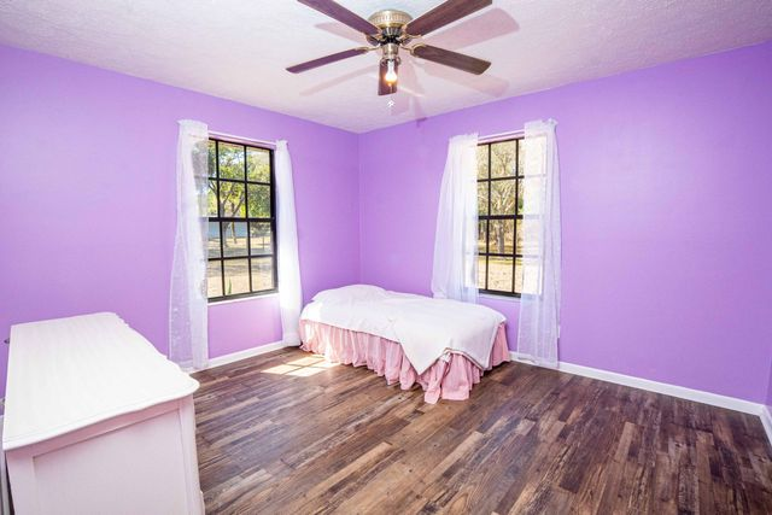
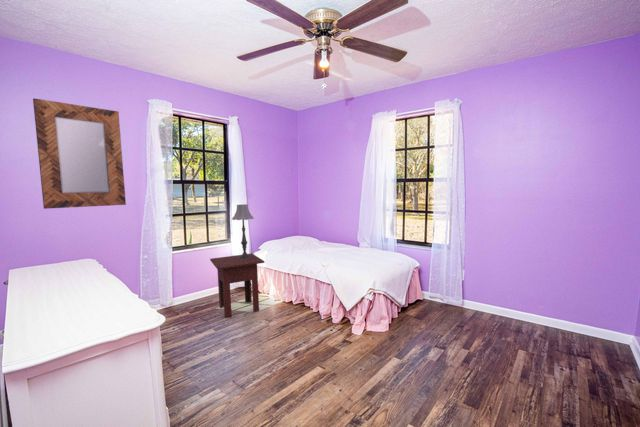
+ table lamp (243, 231)
+ side table (235, 282)
+ home mirror (83, 156)
